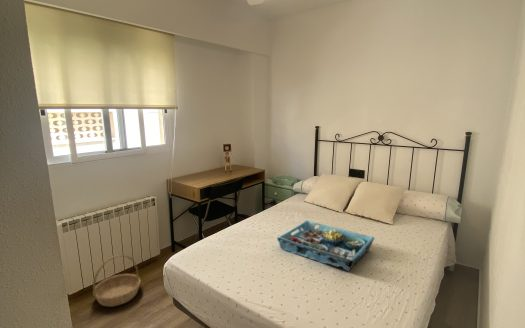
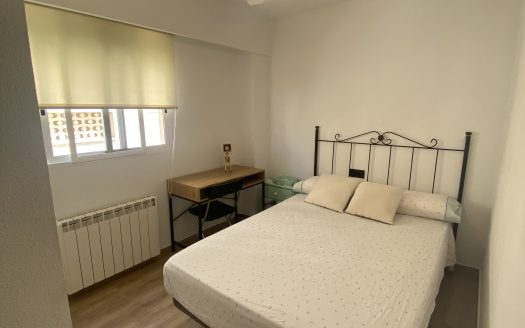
- serving tray (325, 241)
- basket (116, 276)
